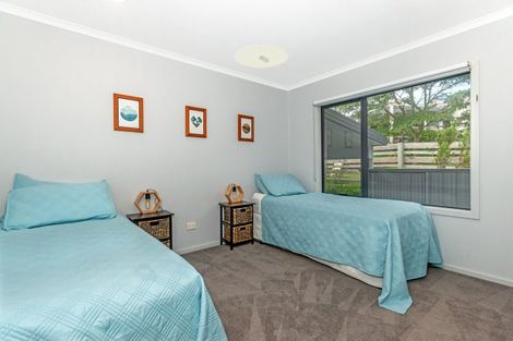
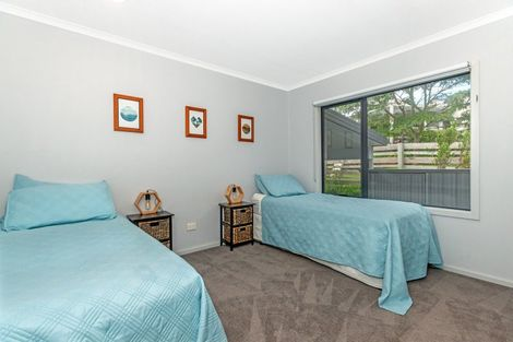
- ceiling light (261, 54)
